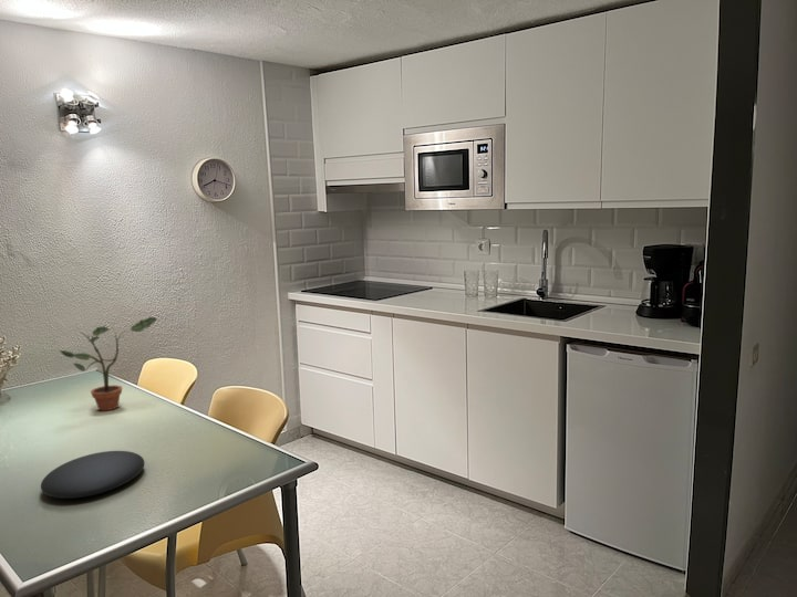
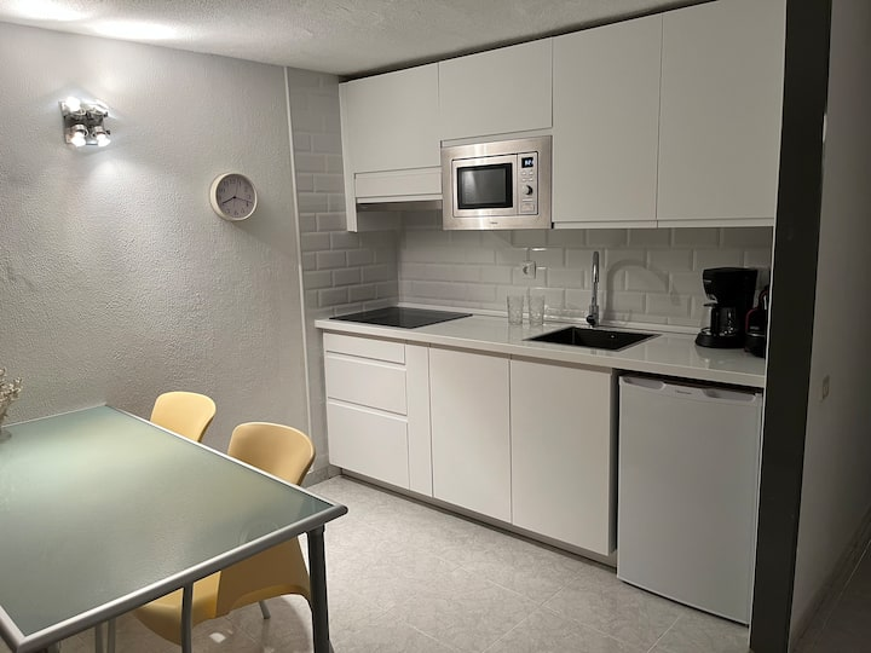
- potted plant (111, 363)
- plate (94, 472)
